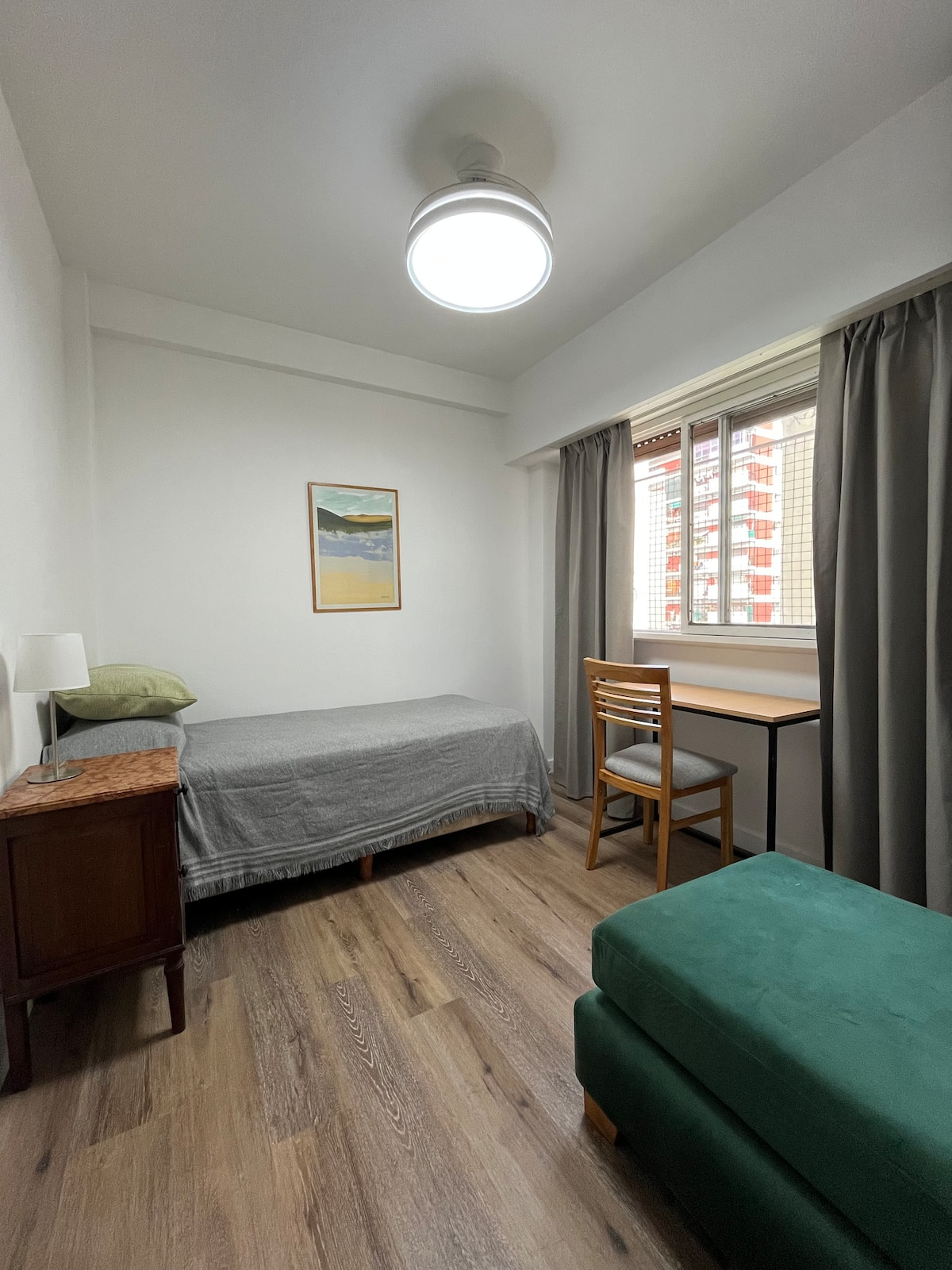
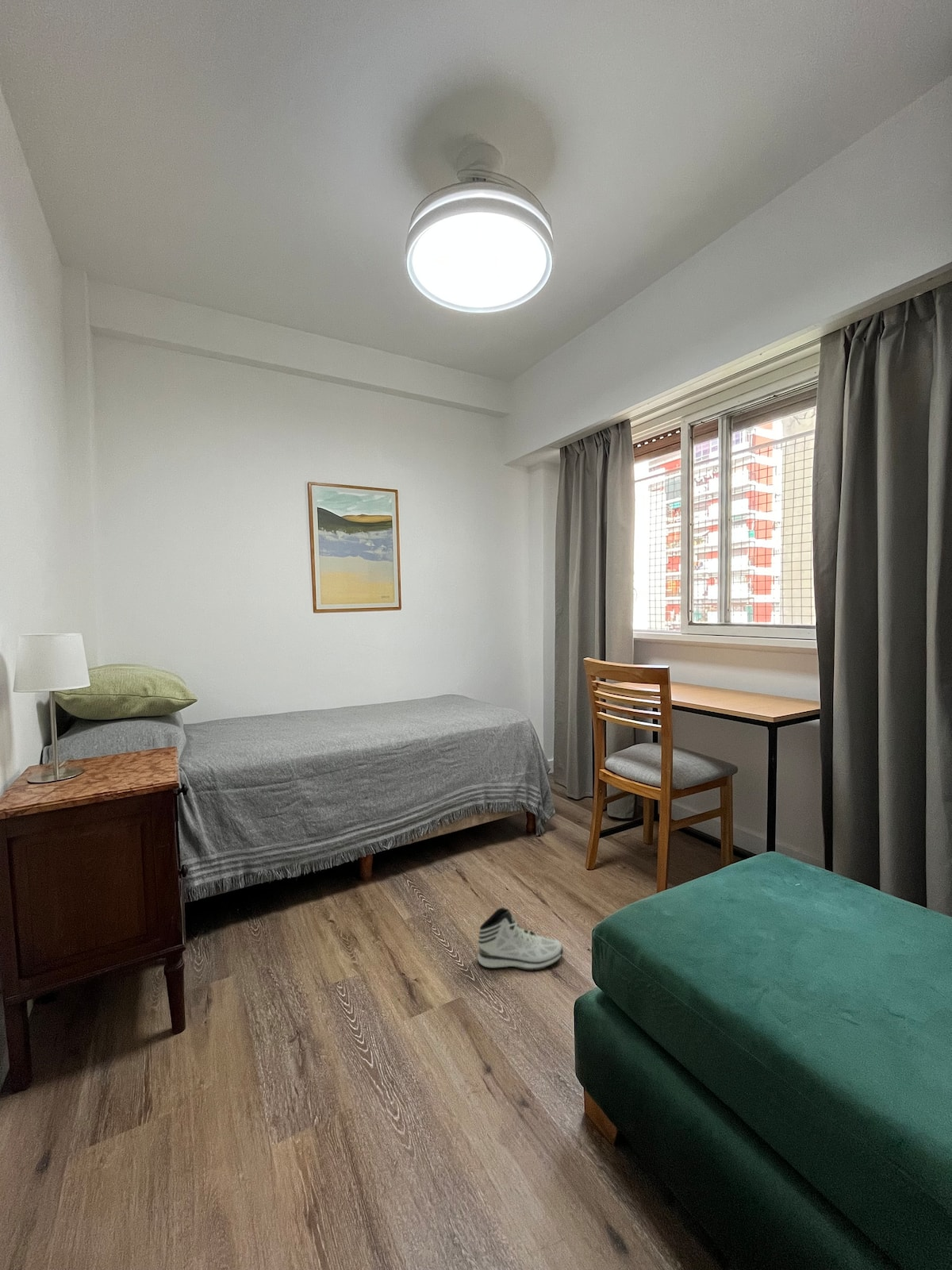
+ sneaker (520, 937)
